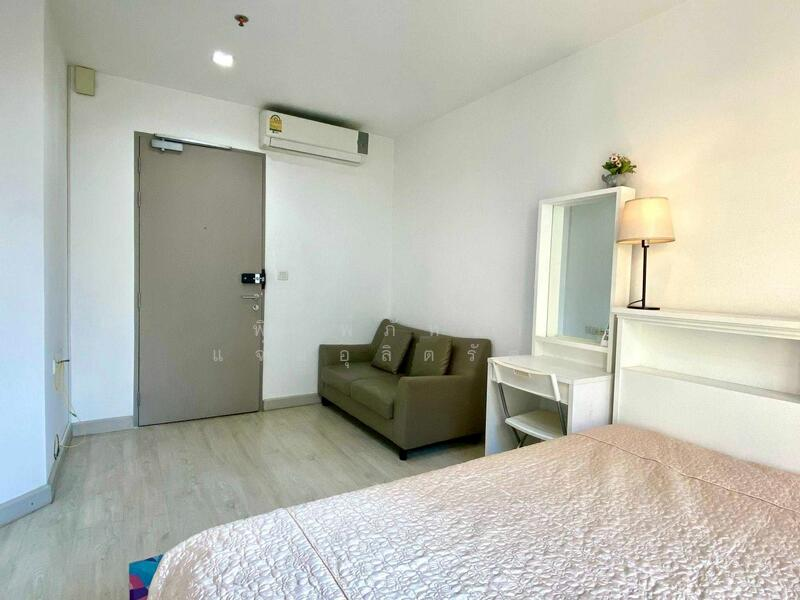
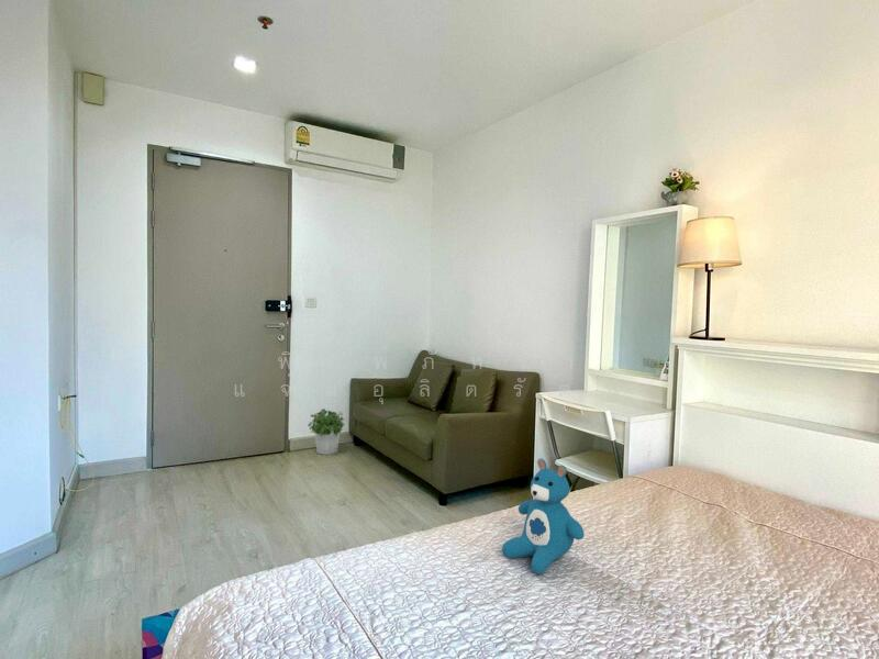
+ potted plant (325, 431)
+ teddy bear (541, 511)
